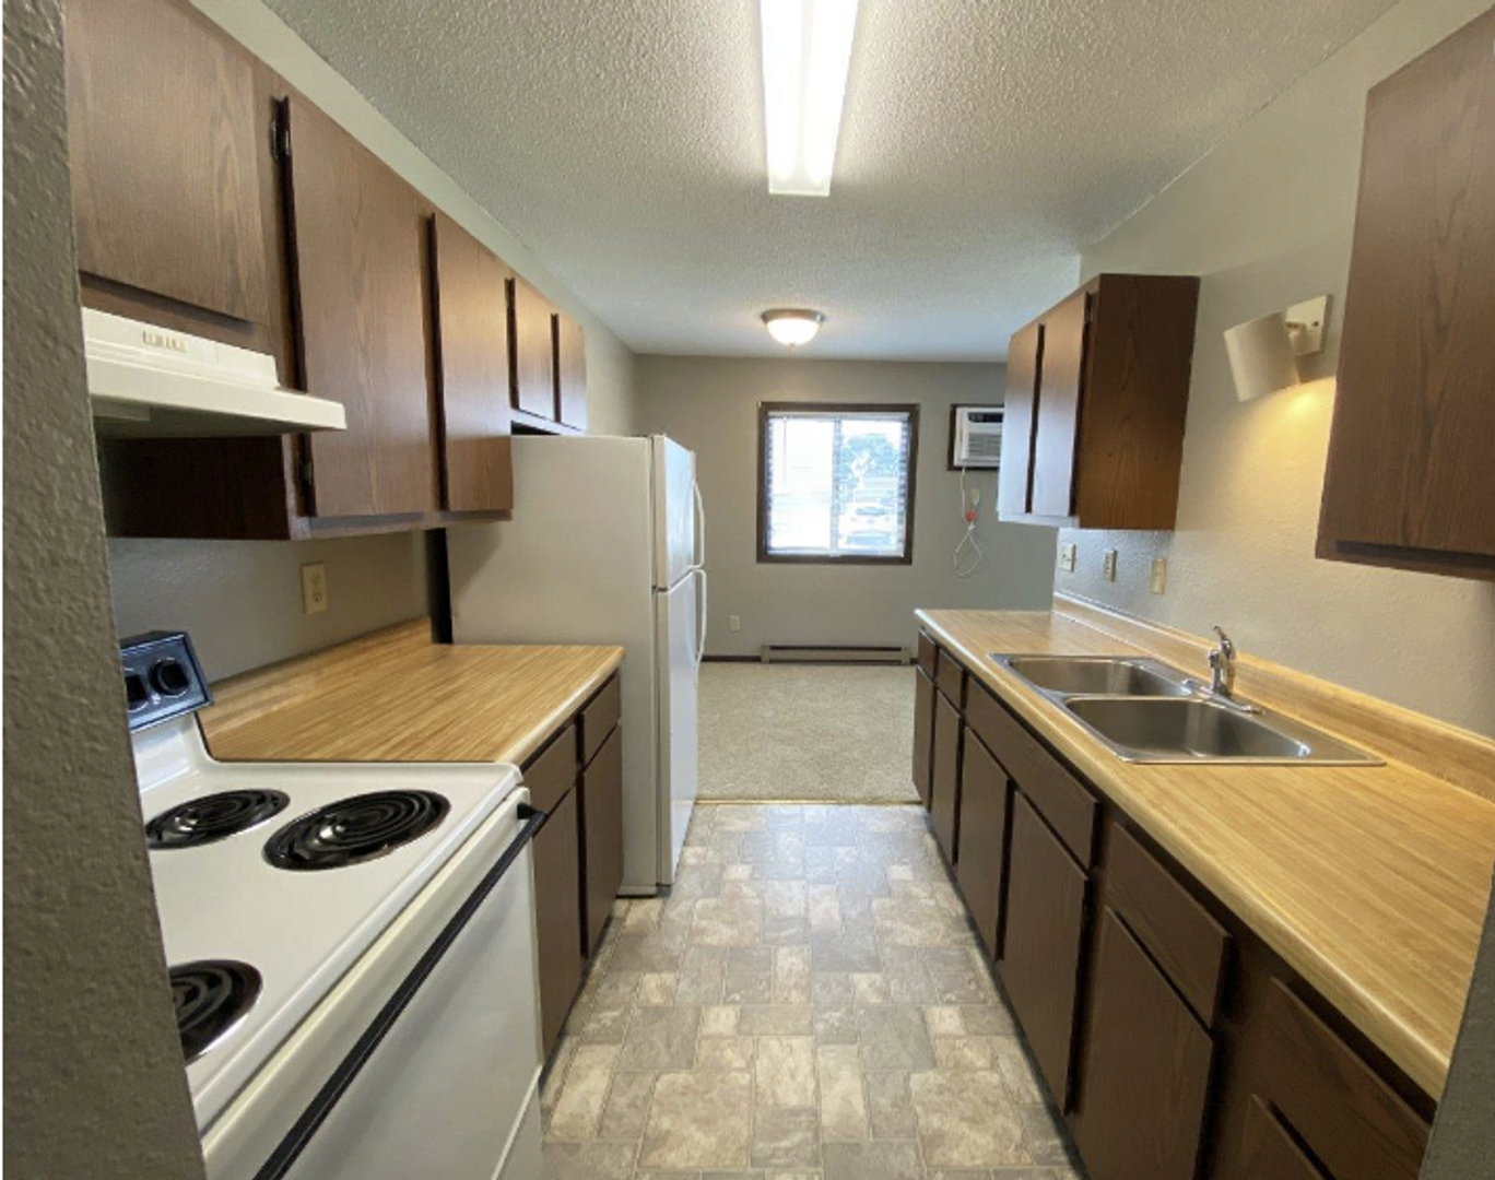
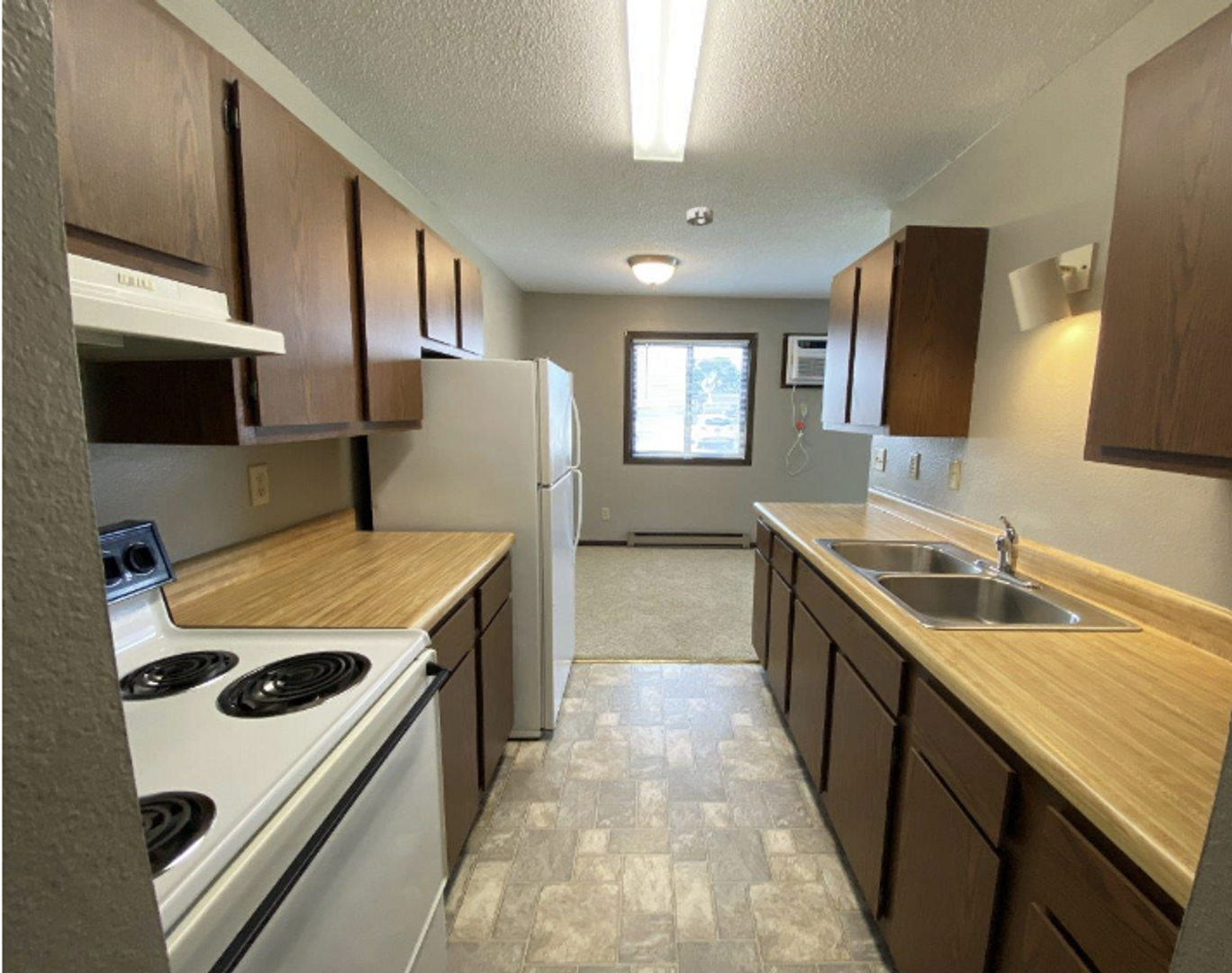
+ smoke detector (700, 215)
